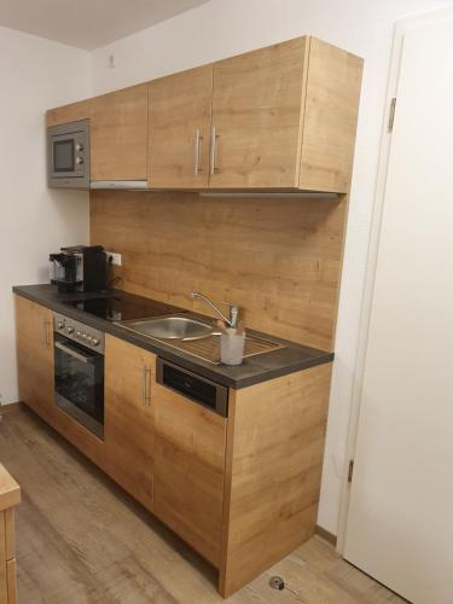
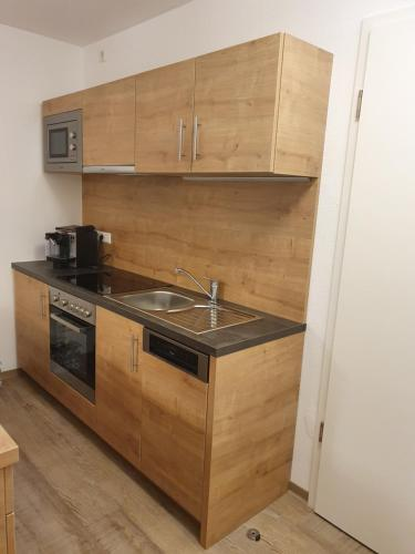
- utensil holder (227, 341)
